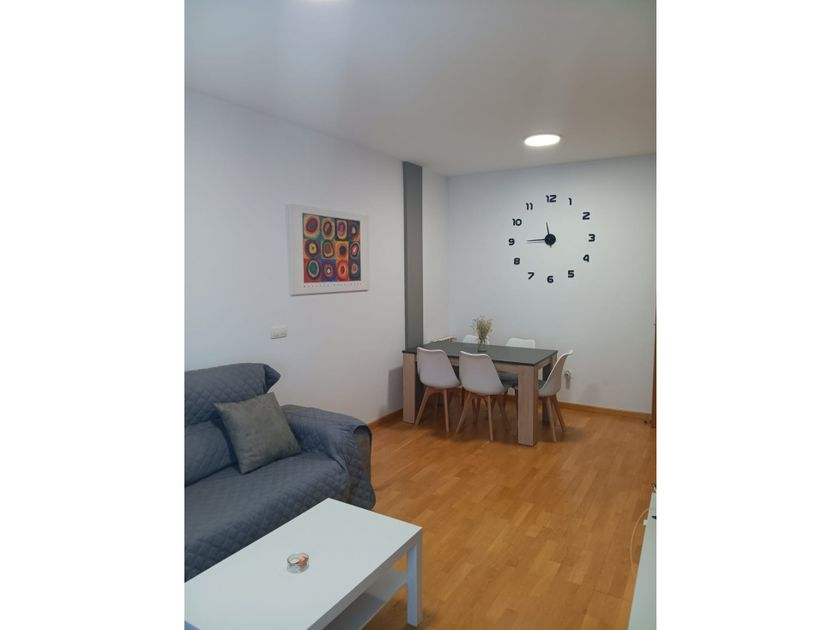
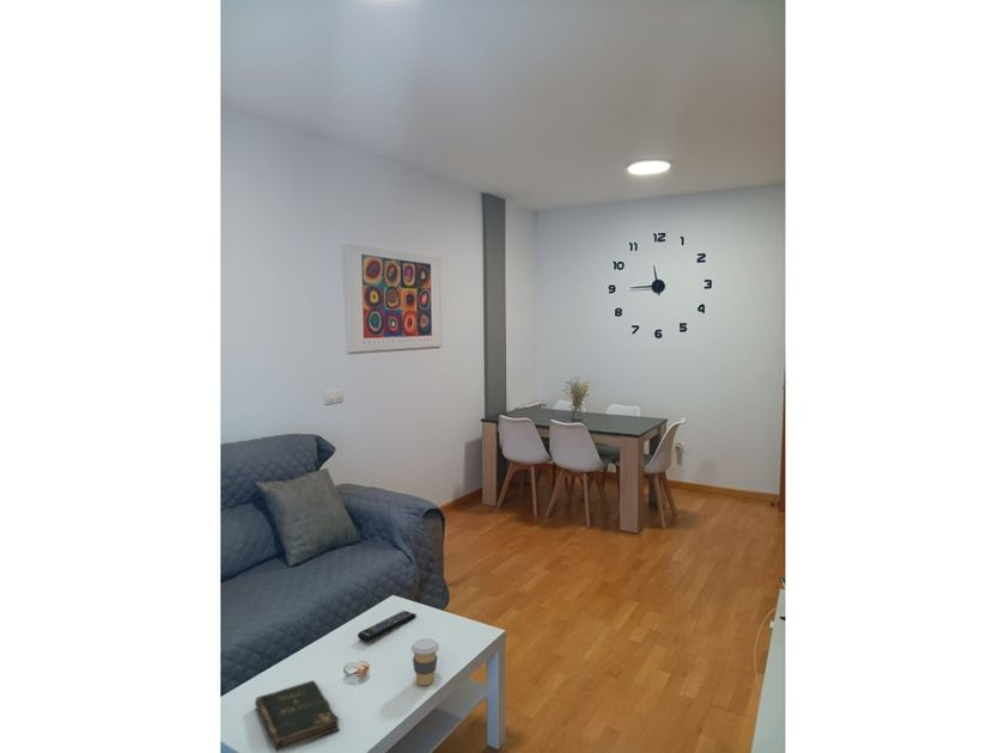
+ remote control (388, 625)
+ coffee cup (425, 662)
+ bible (296, 712)
